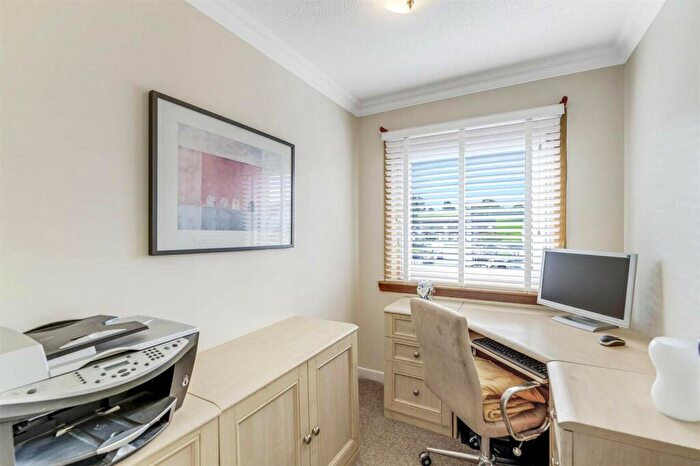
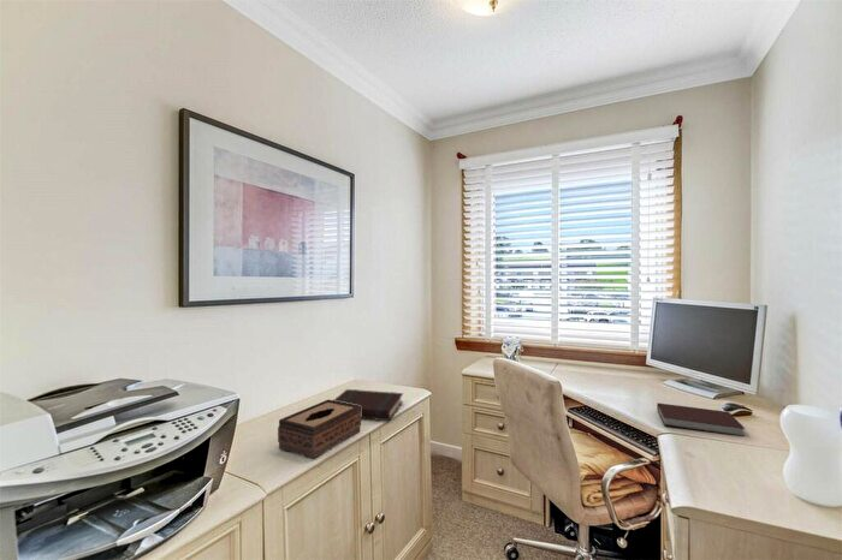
+ tissue box (321, 425)
+ notebook (696, 418)
+ book (366, 404)
